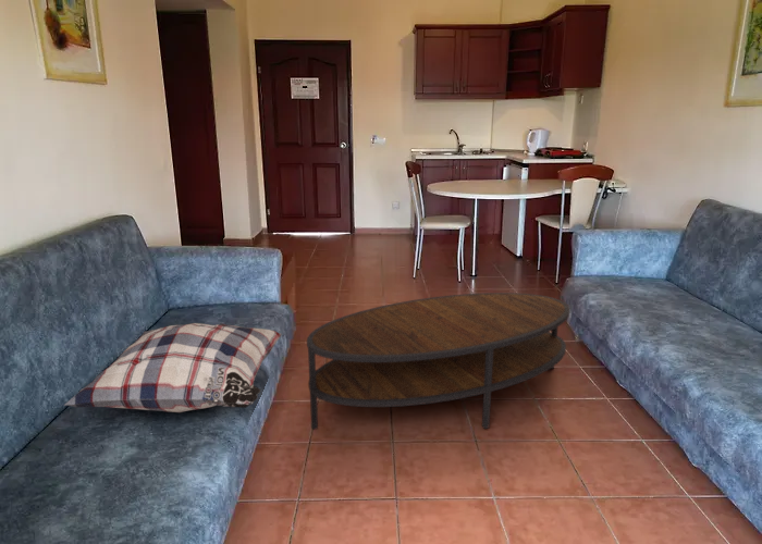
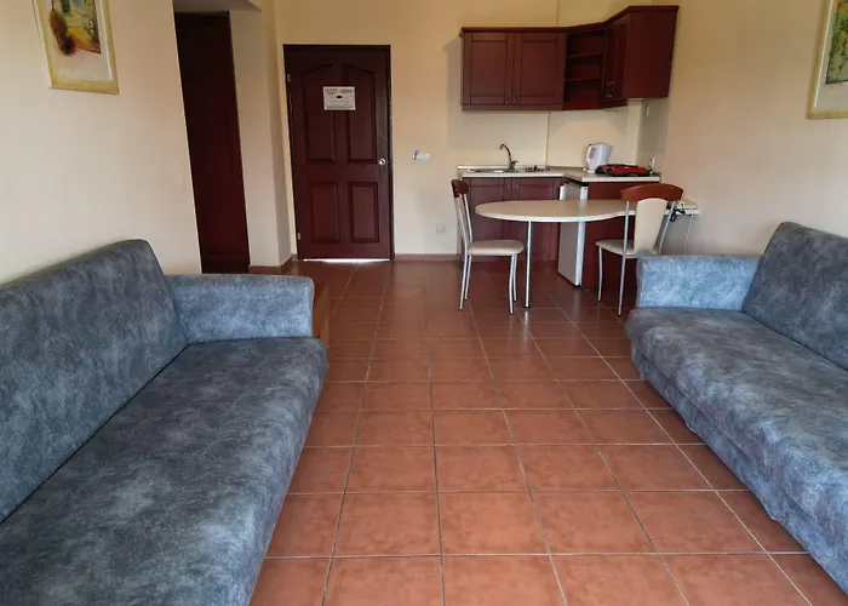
- cushion (190, 363)
- coffee table (446, 358)
